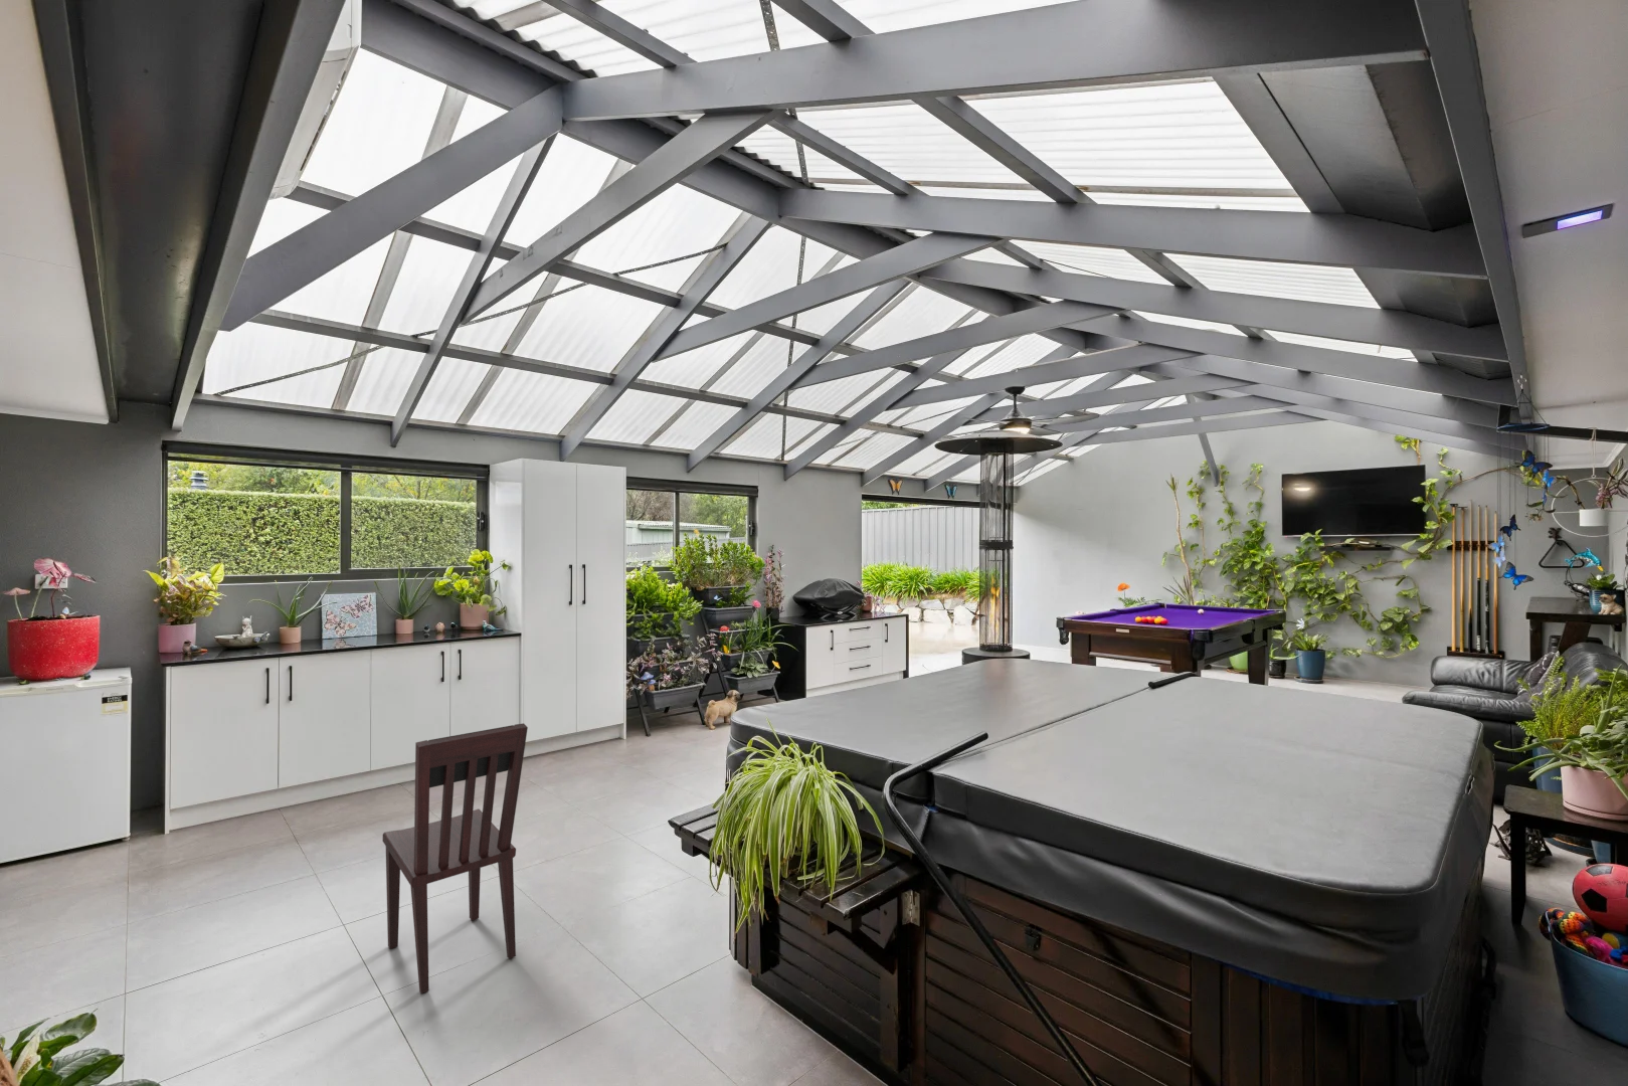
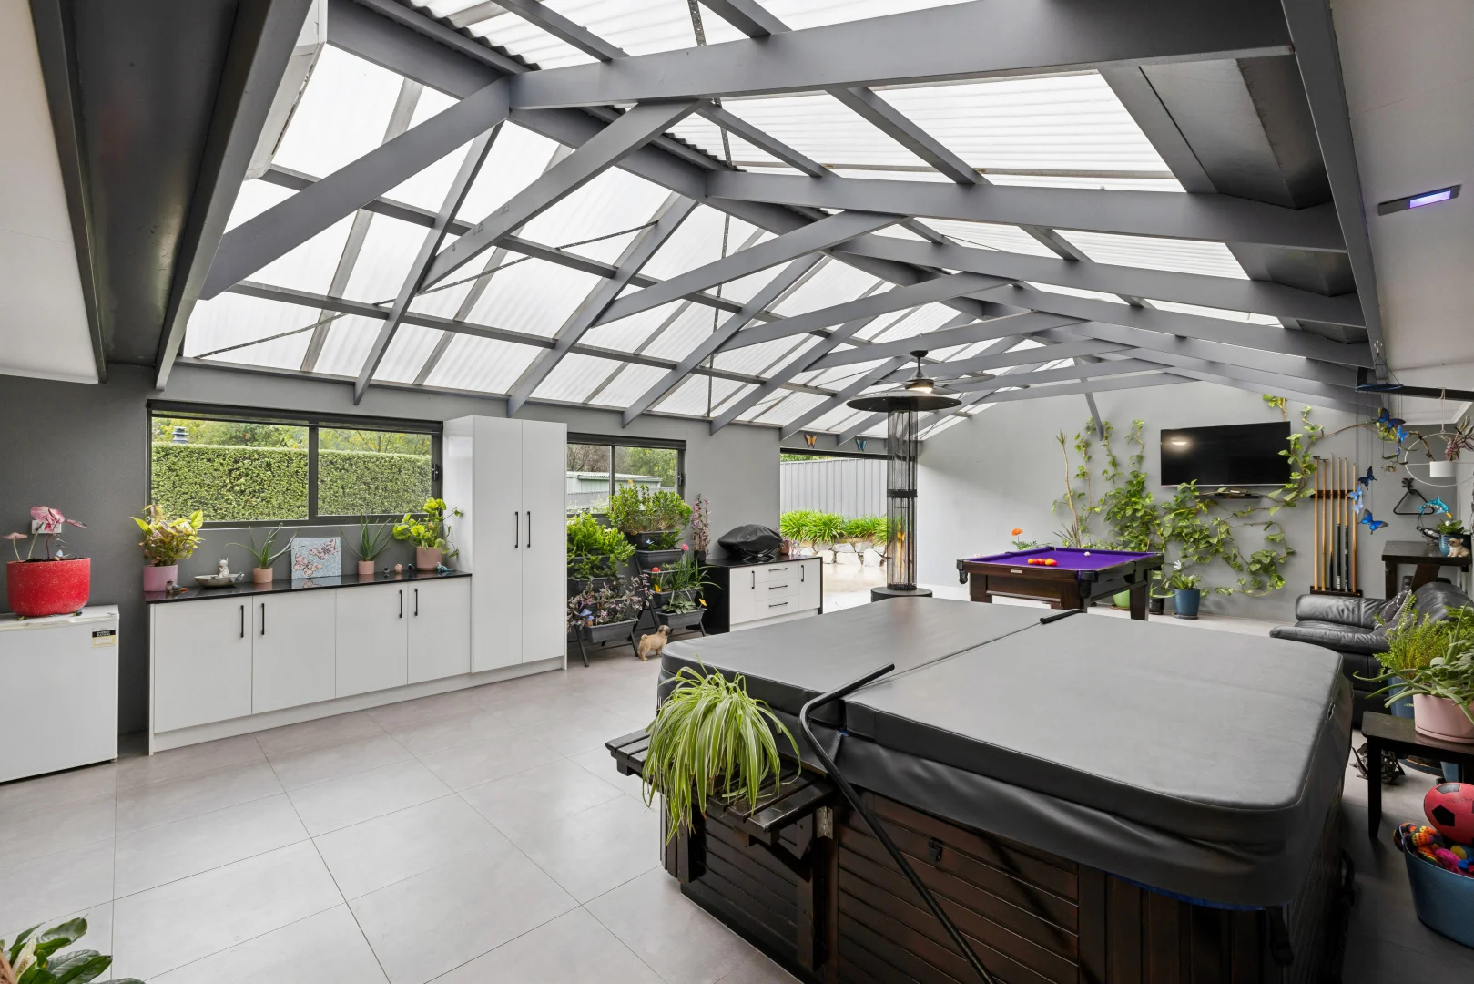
- dining chair (452, 838)
